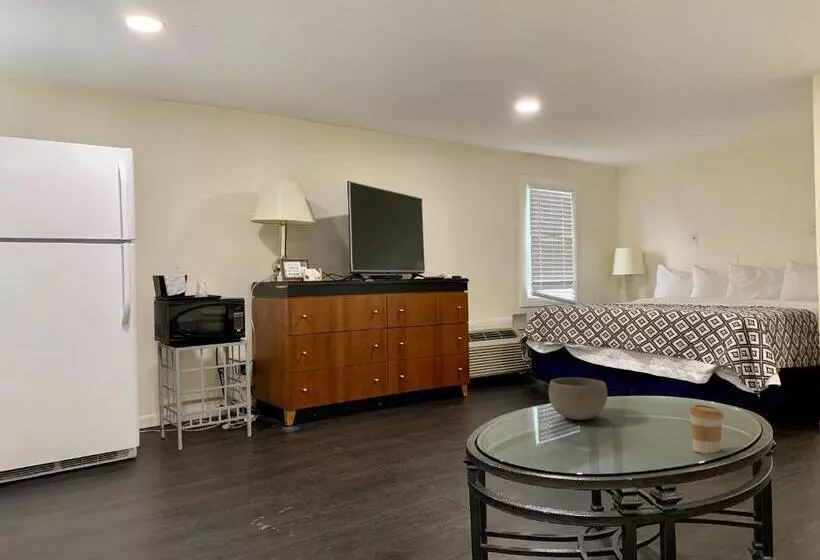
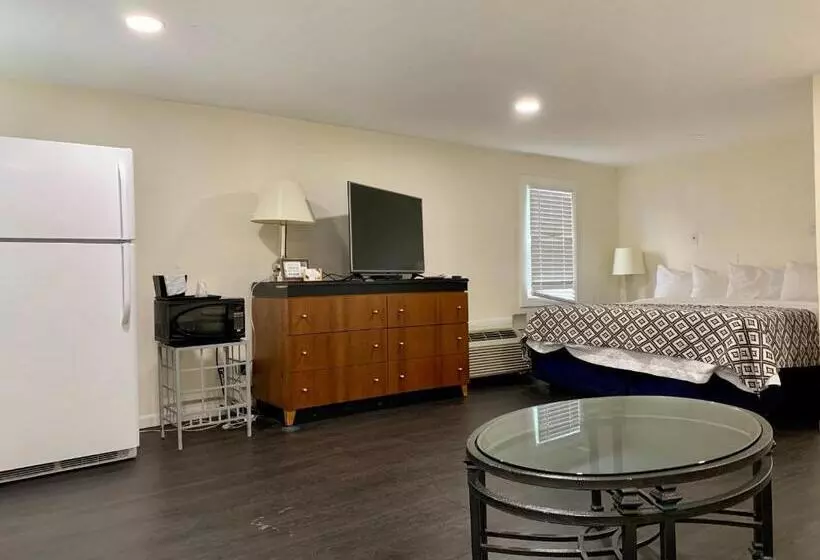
- bowl (577, 399)
- coffee cup (706, 428)
